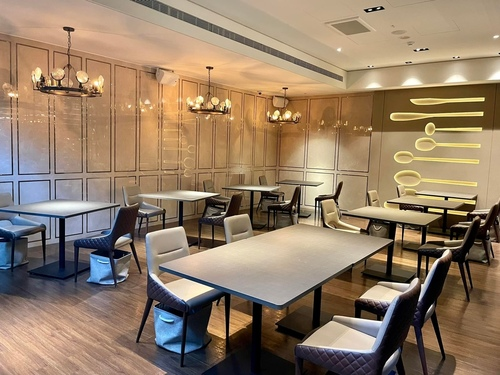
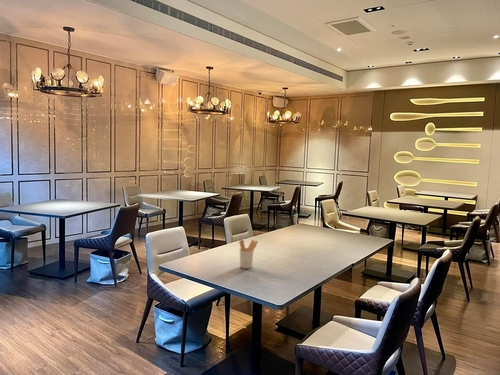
+ utensil holder (248, 253)
